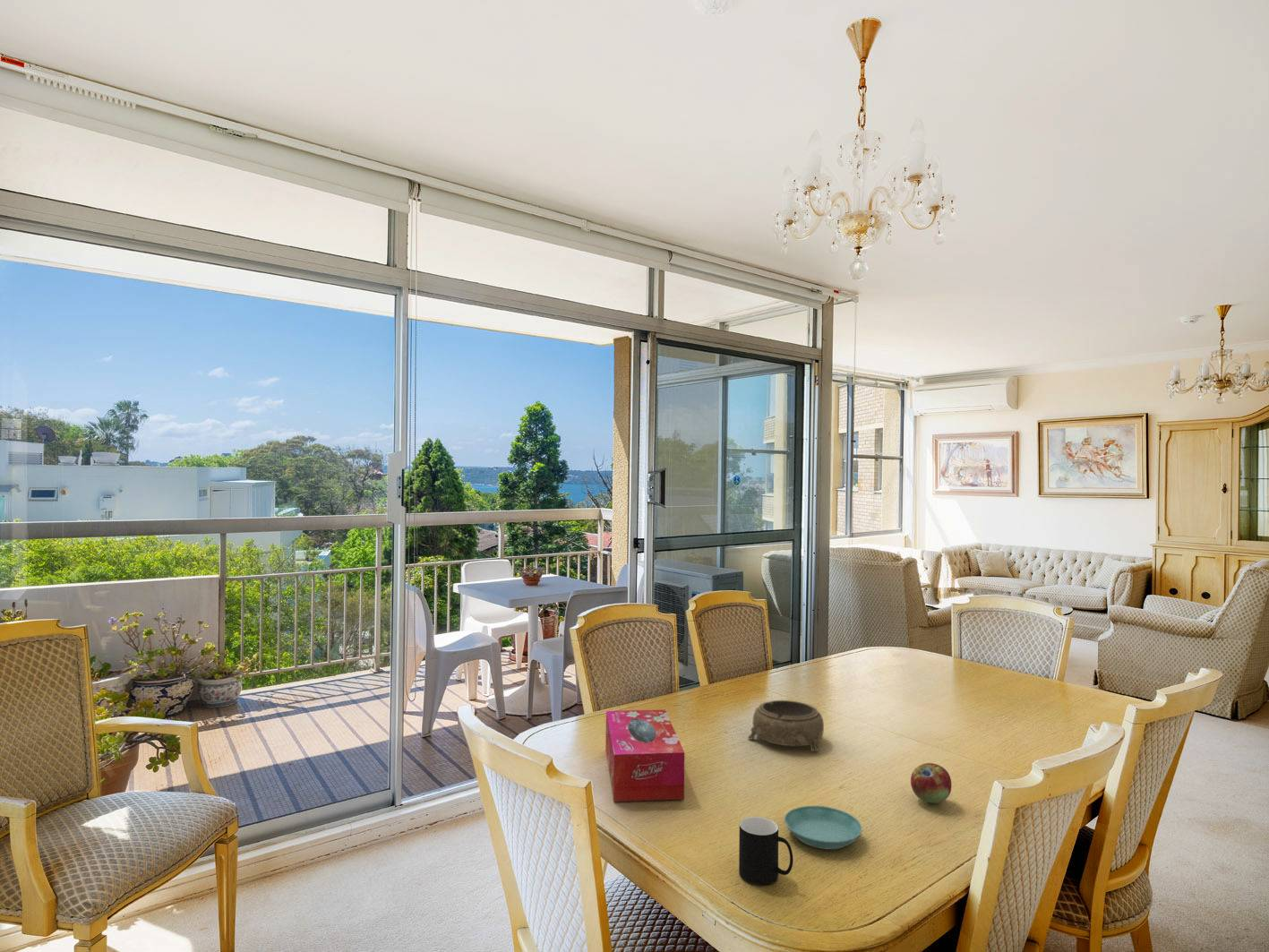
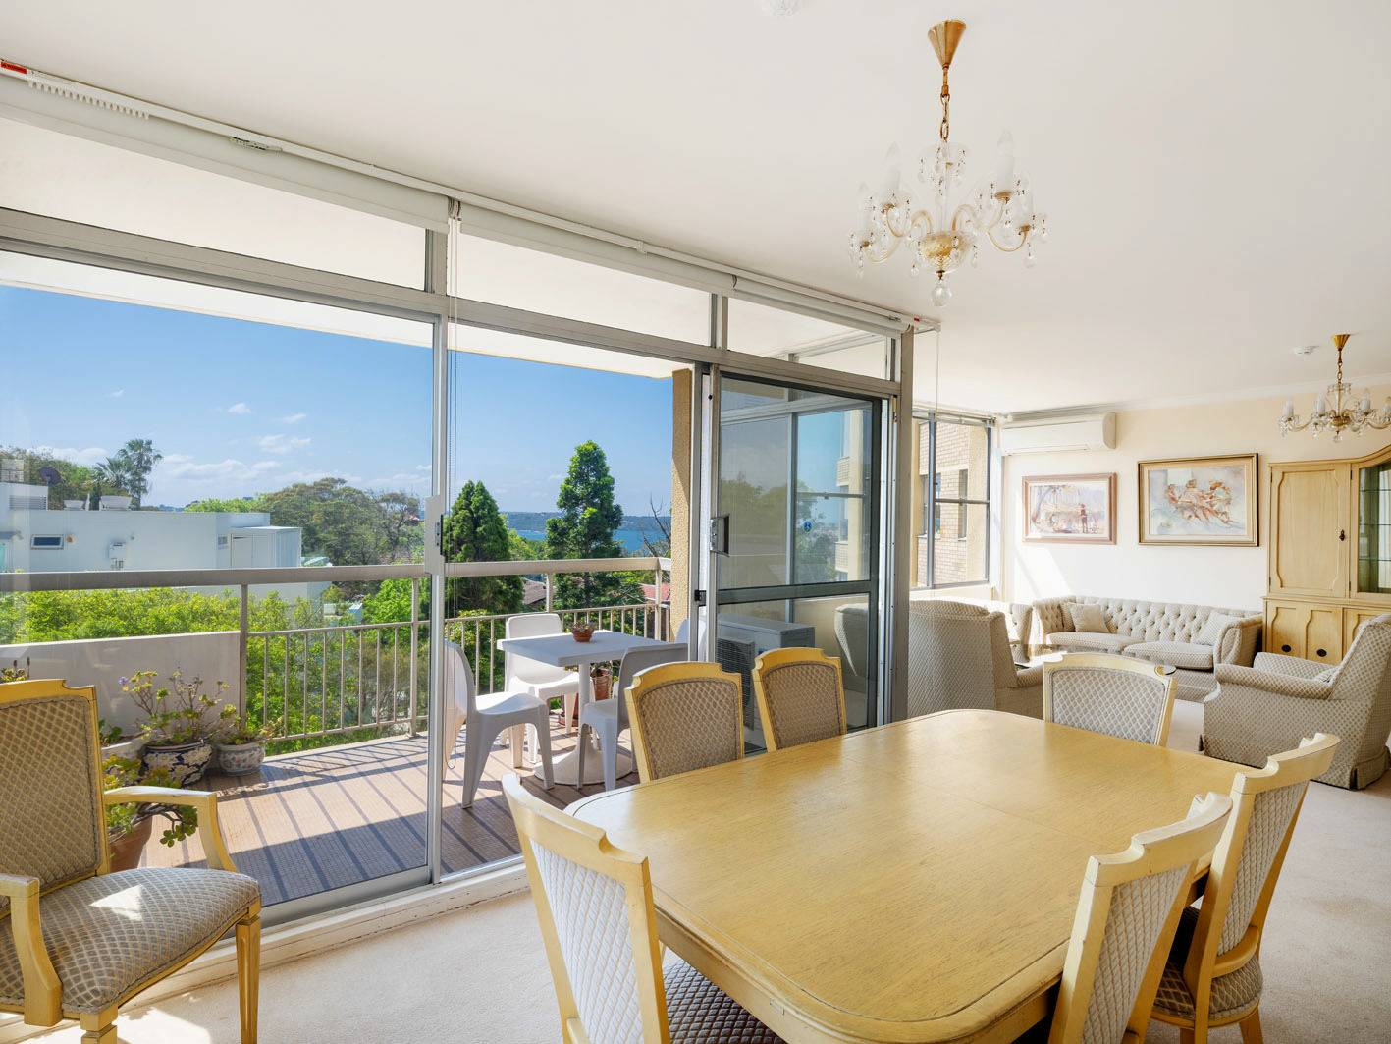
- decorative bowl (788, 723)
- saucer (822, 828)
- tissue box (641, 750)
- fruit (930, 783)
- cup (766, 853)
